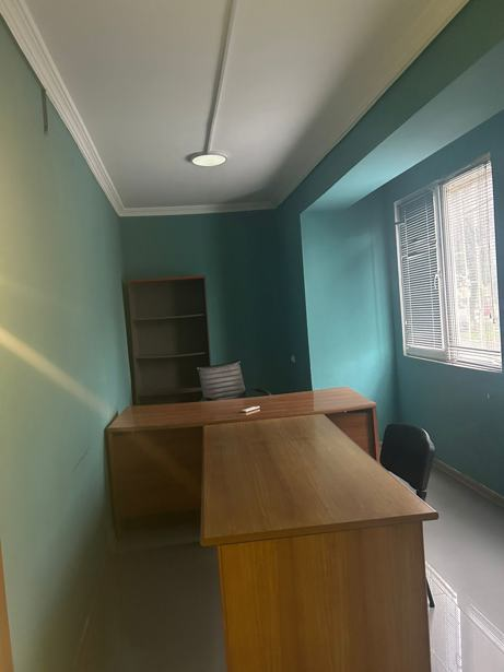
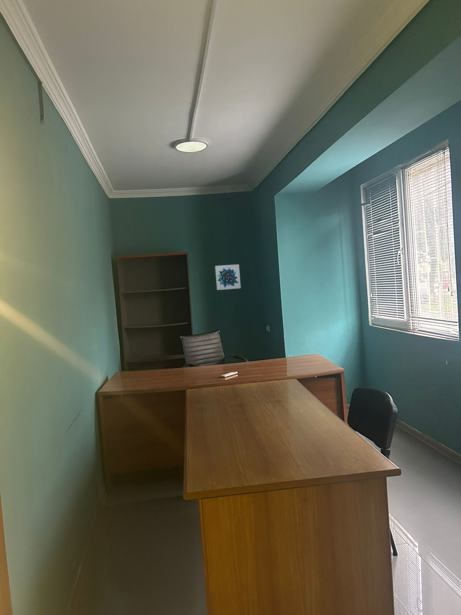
+ wall art (227, 277)
